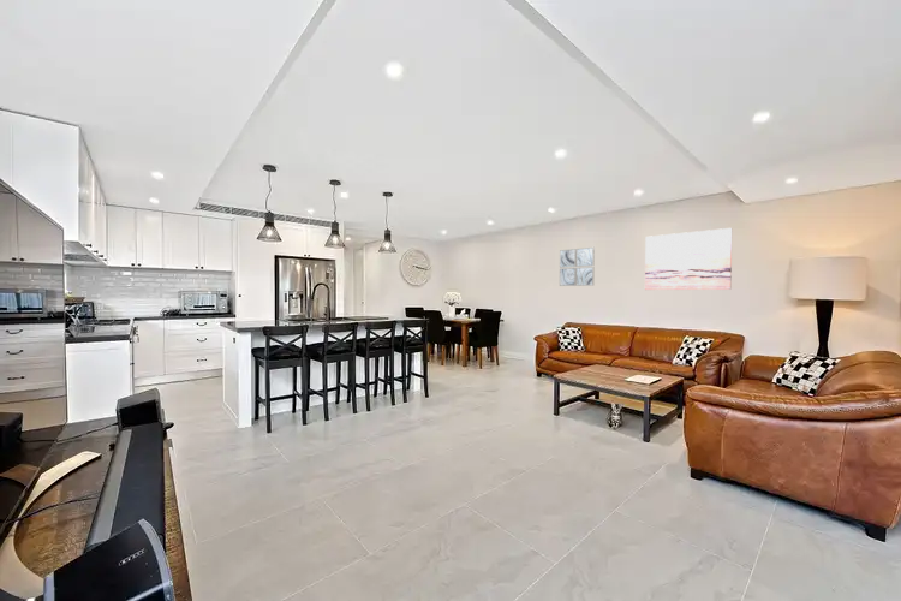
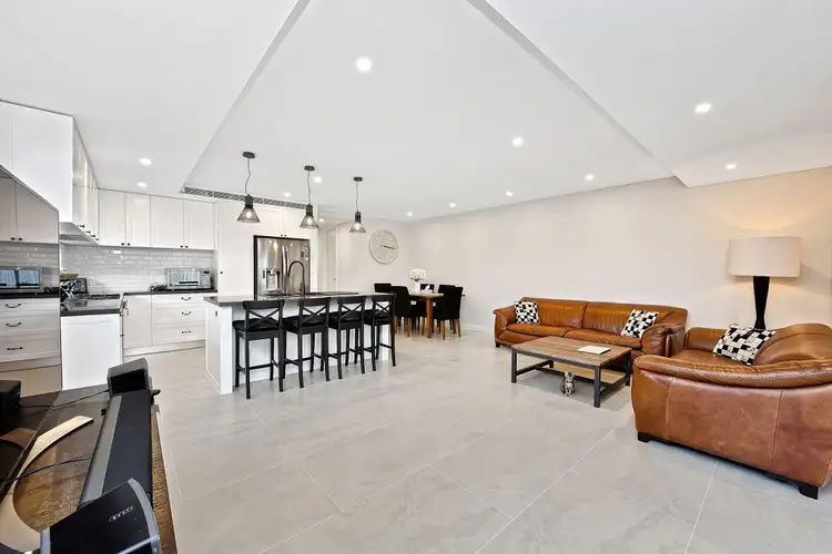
- wall art (575, 266)
- wall art (685, 261)
